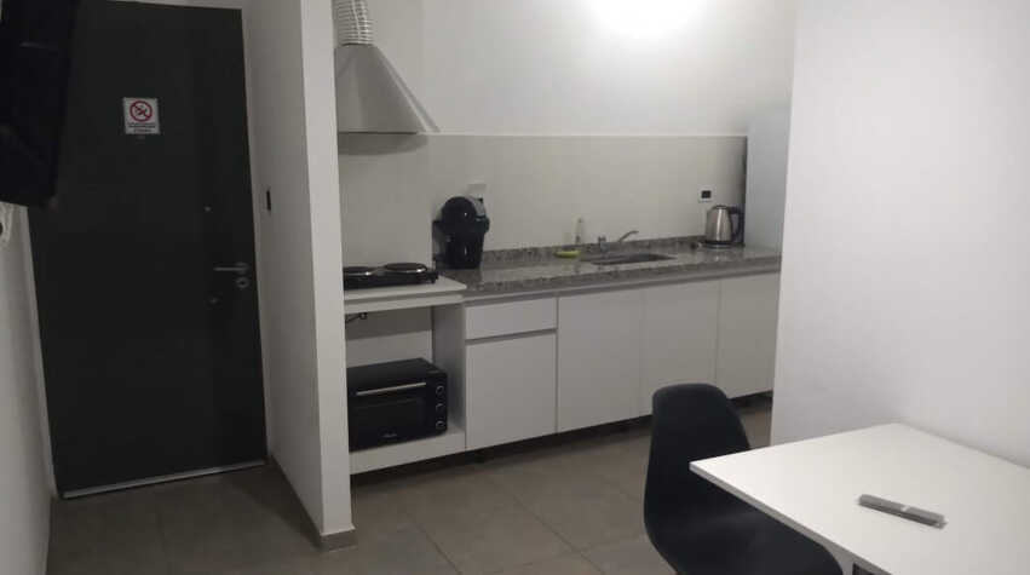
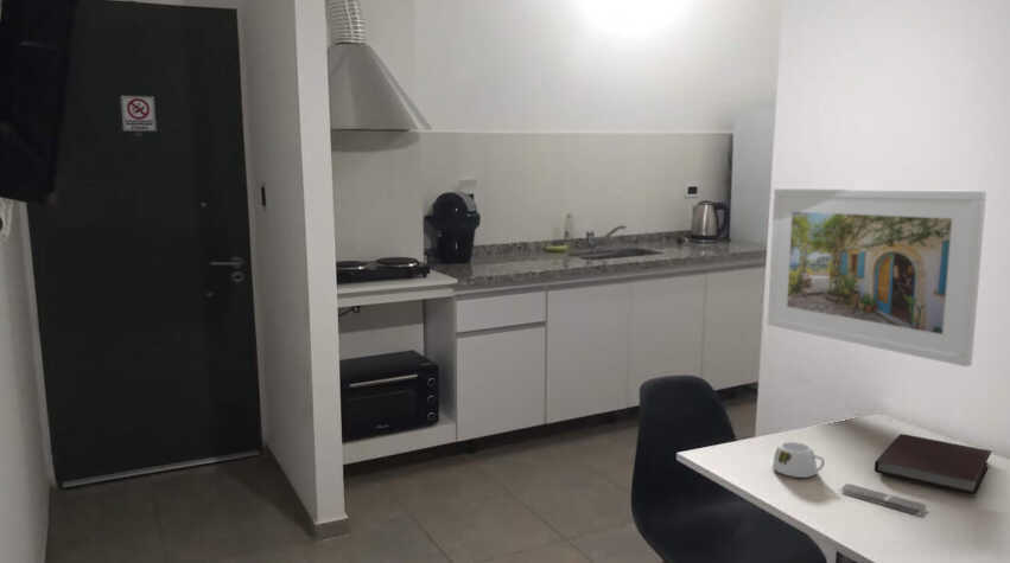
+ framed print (862, 267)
+ mug (799, 459)
+ notebook (933, 461)
